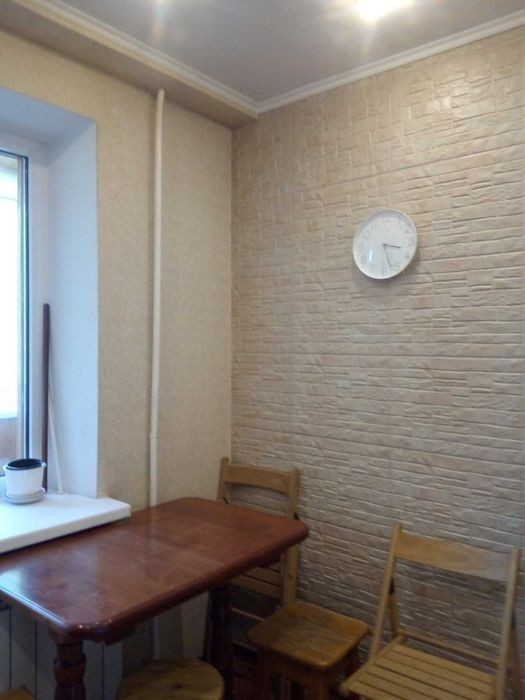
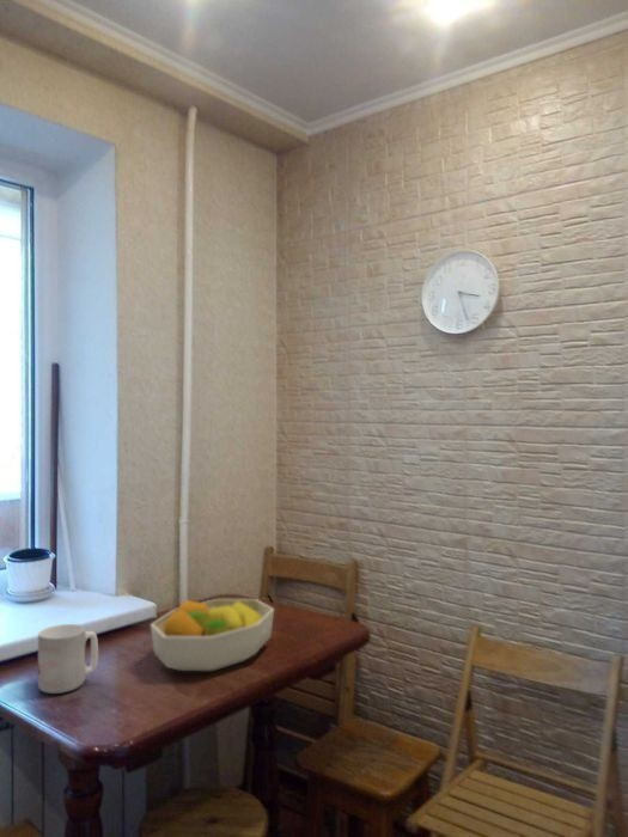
+ mug (66, 656)
+ fruit bowl (214, 627)
